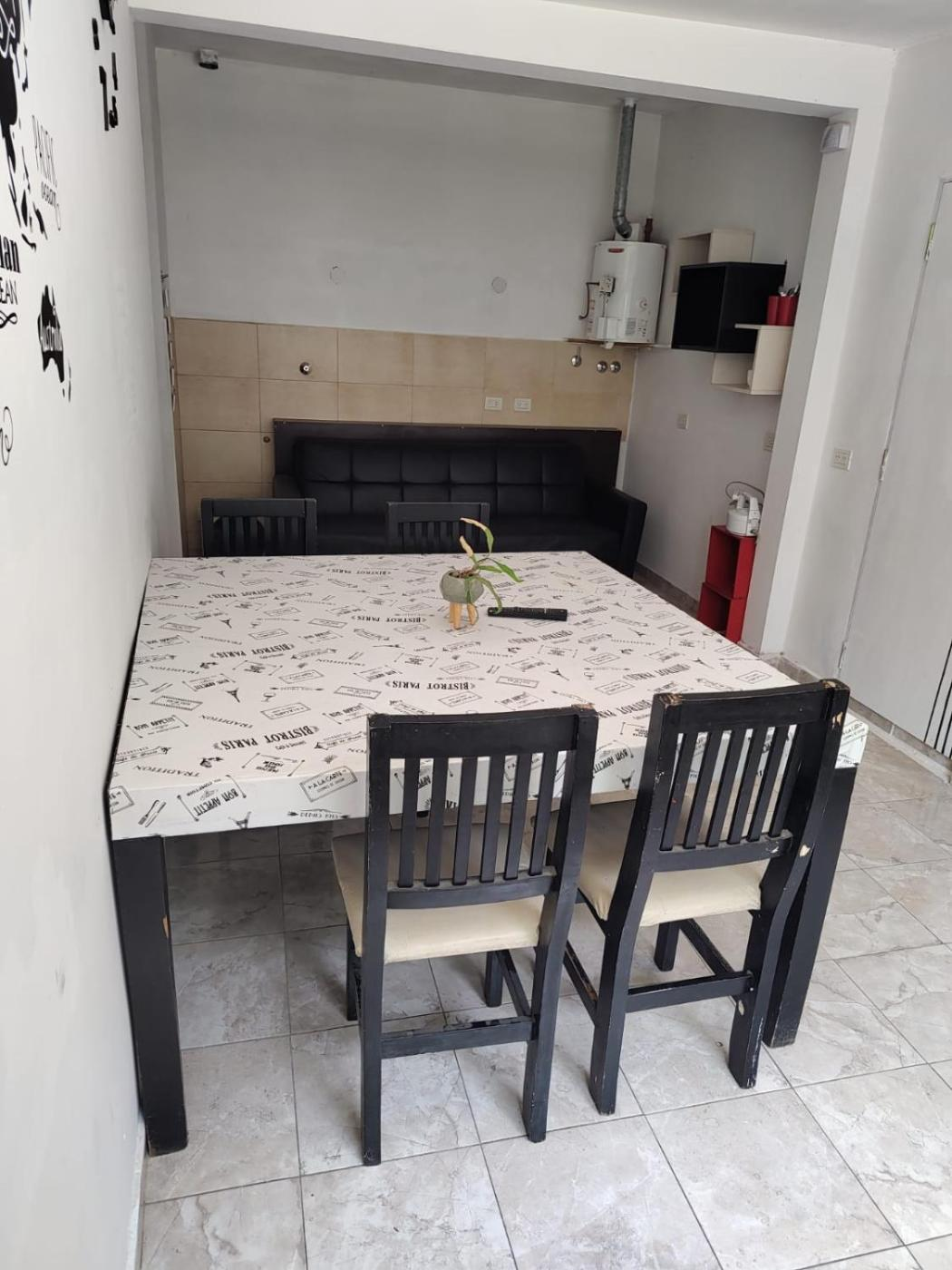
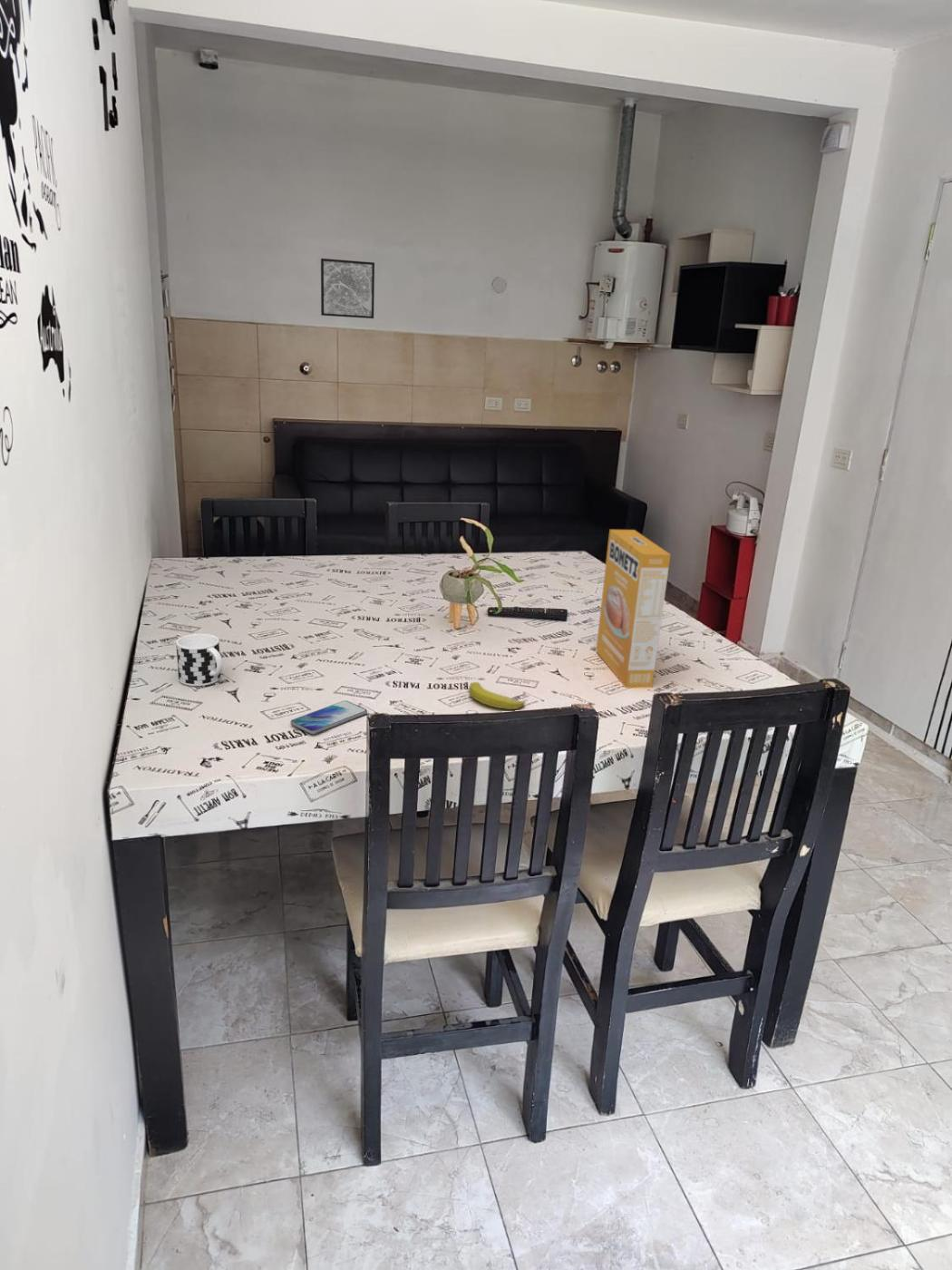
+ wall art (347, 288)
+ cup (203, 661)
+ cereal box (630, 606)
+ smartphone (329, 717)
+ banana (492, 696)
